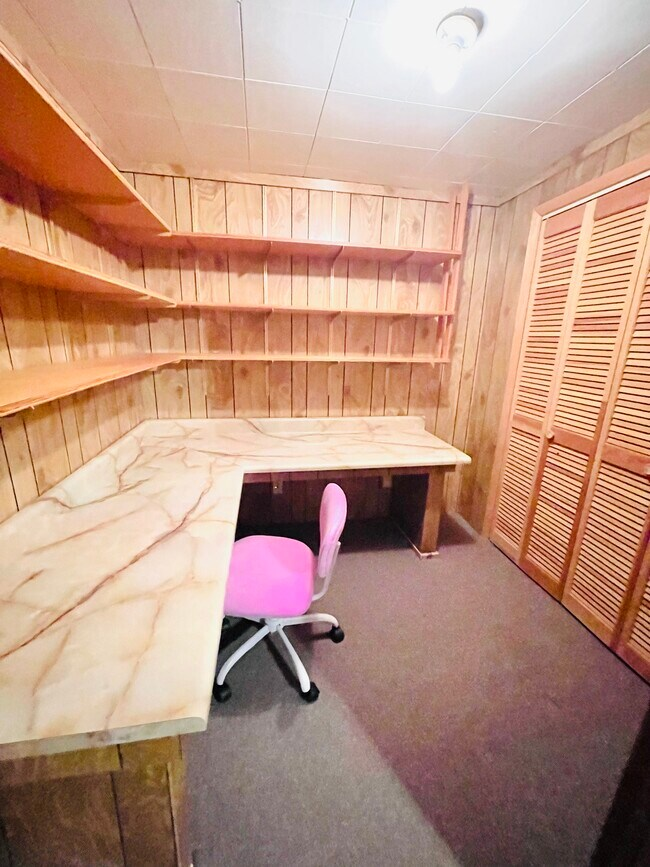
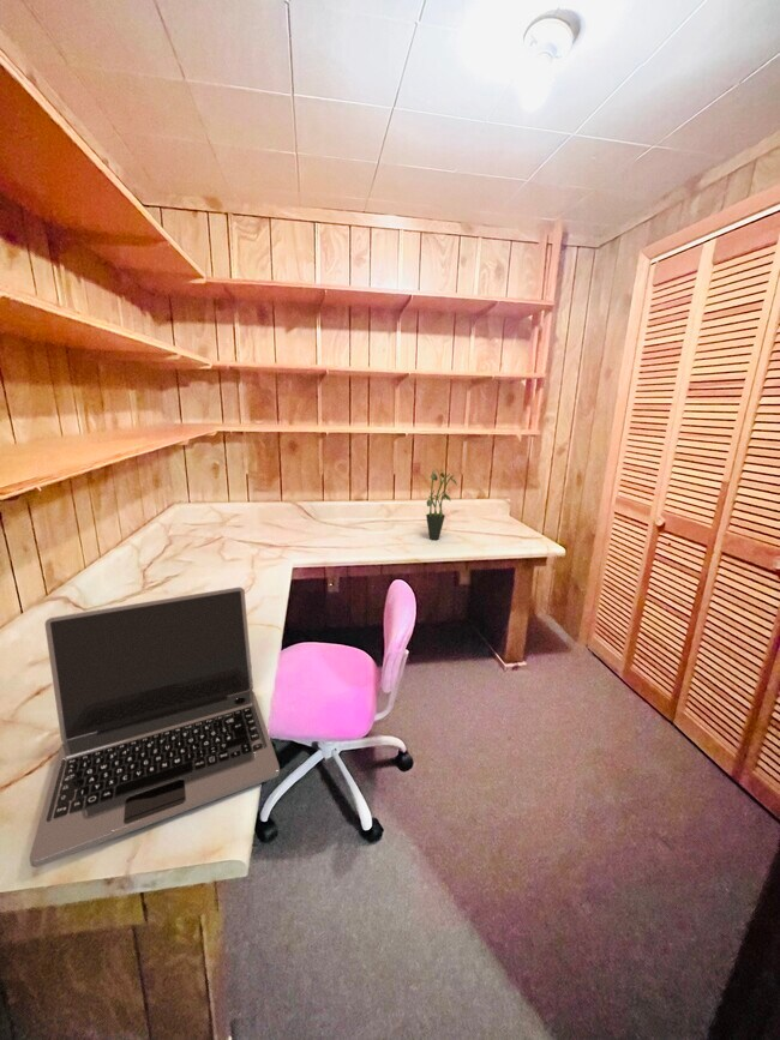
+ laptop (161, 696)
+ potted plant (439, 505)
